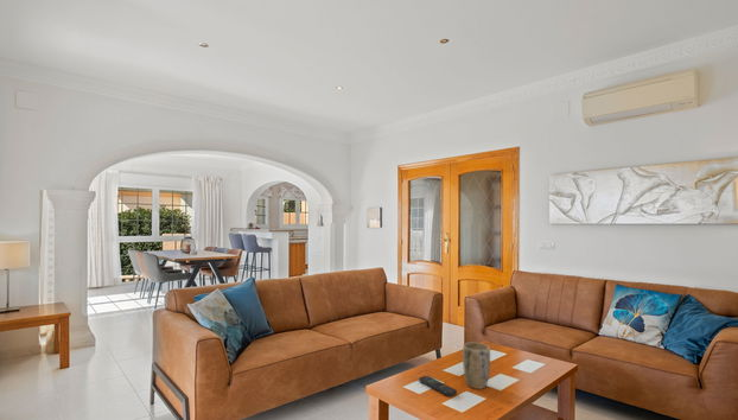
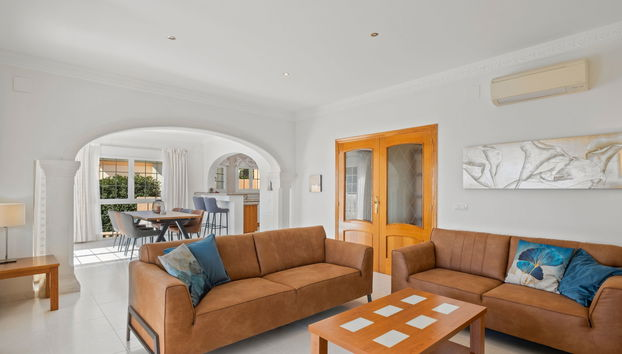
- plant pot (476, 365)
- remote control (437, 384)
